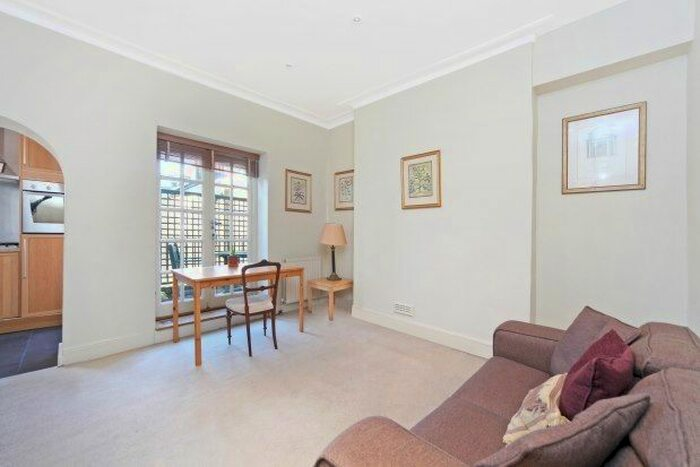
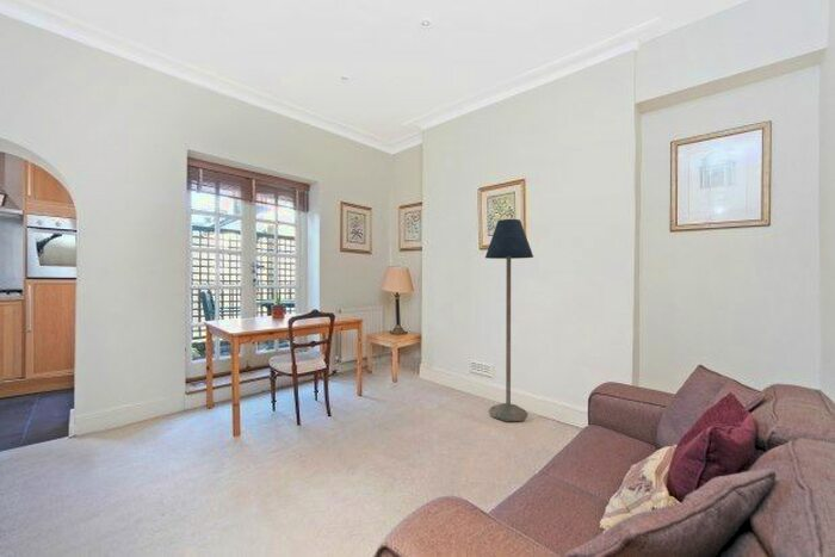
+ floor lamp (508, 317)
